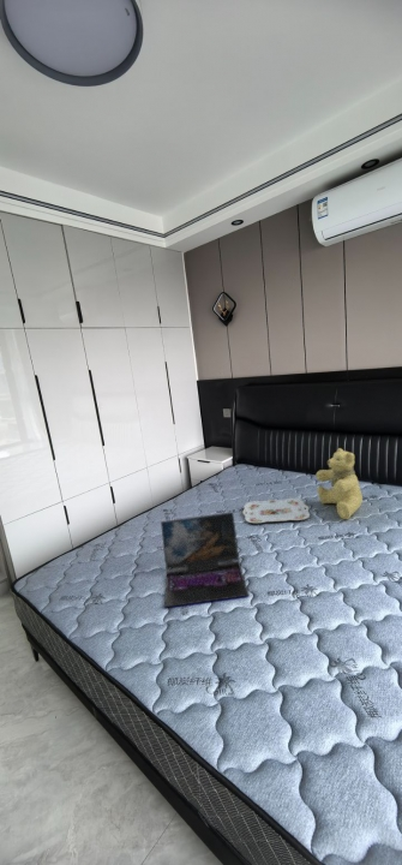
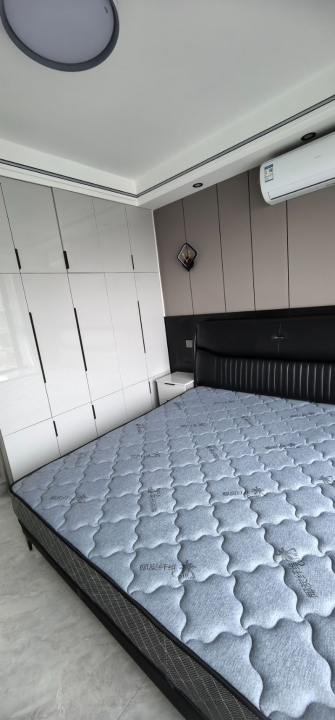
- serving tray (275, 511)
- teddy bear (342, 481)
- laptop (202, 556)
